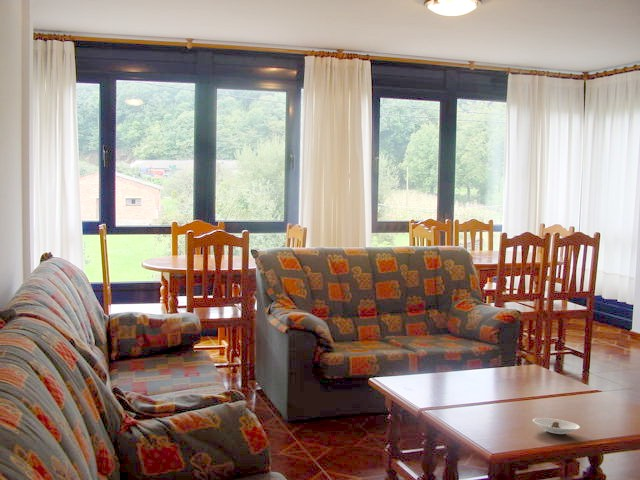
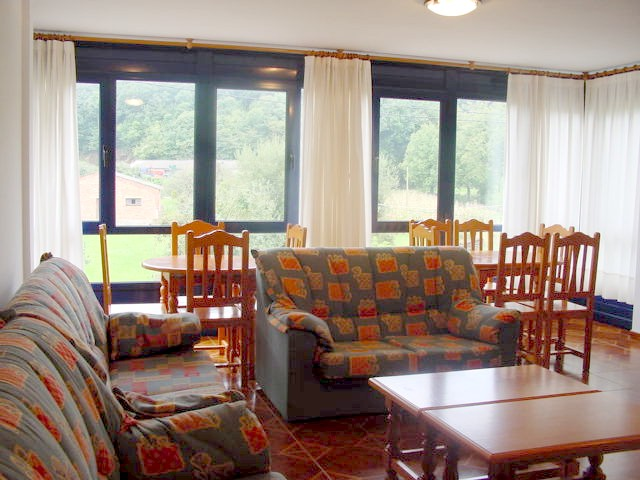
- saucer (555, 426)
